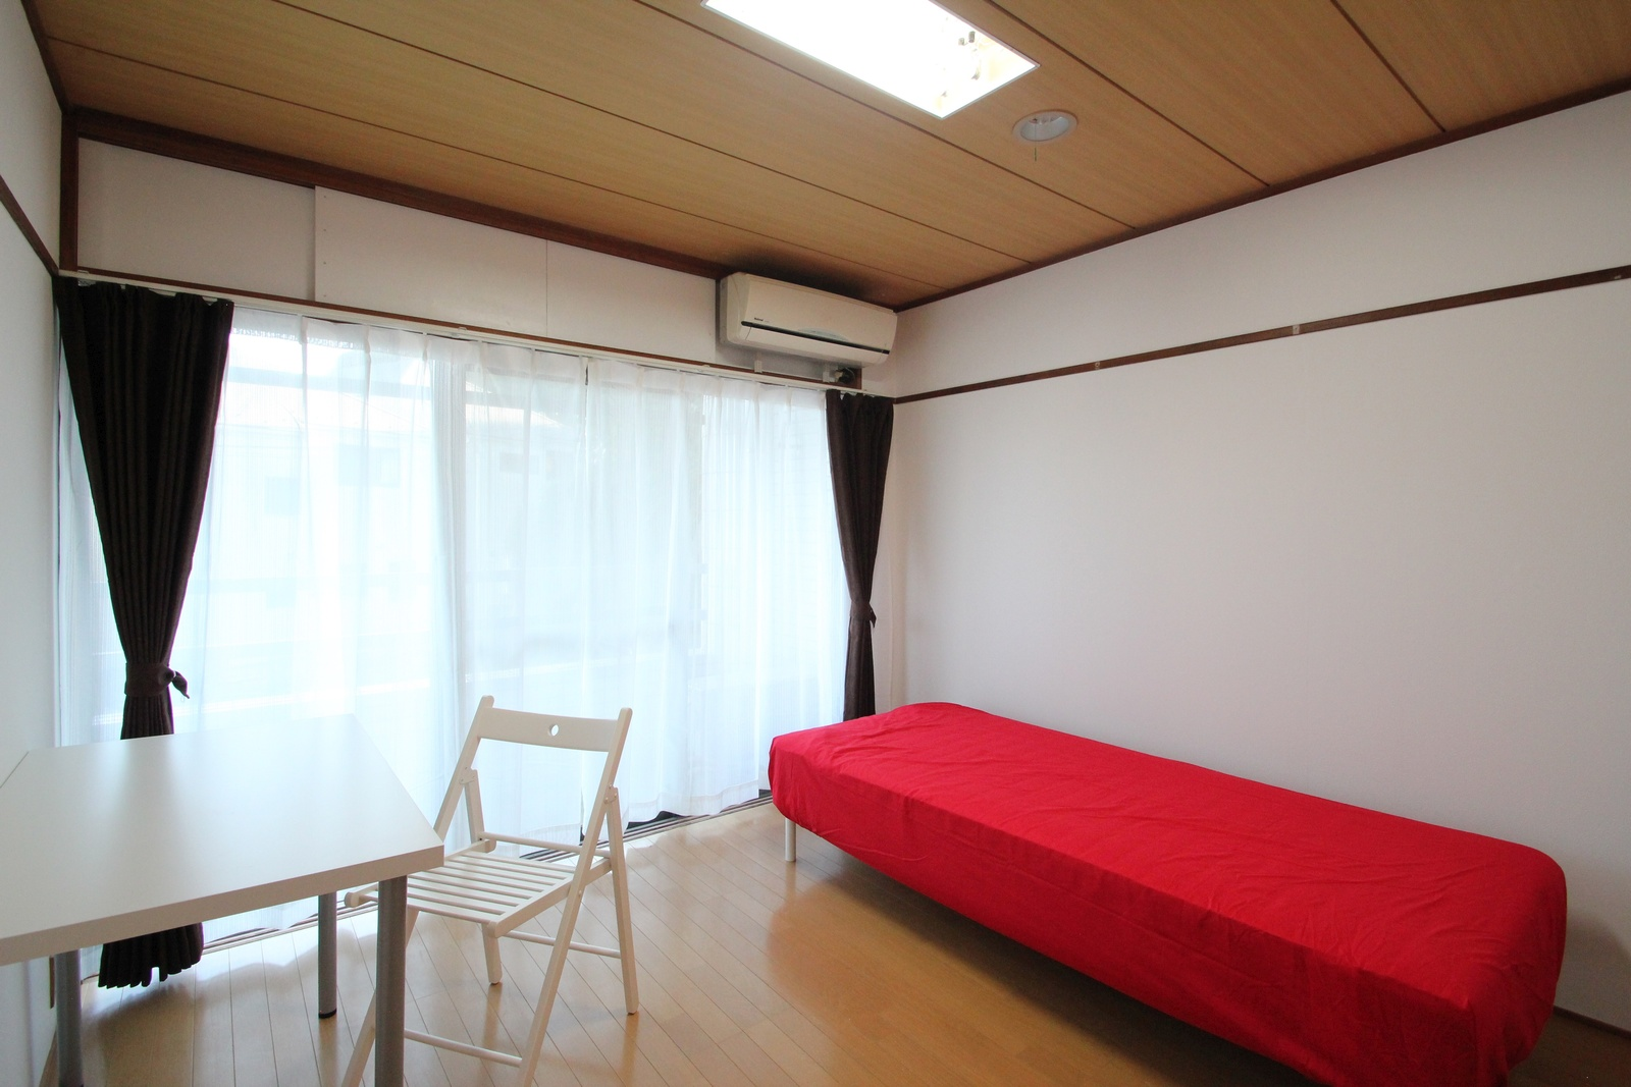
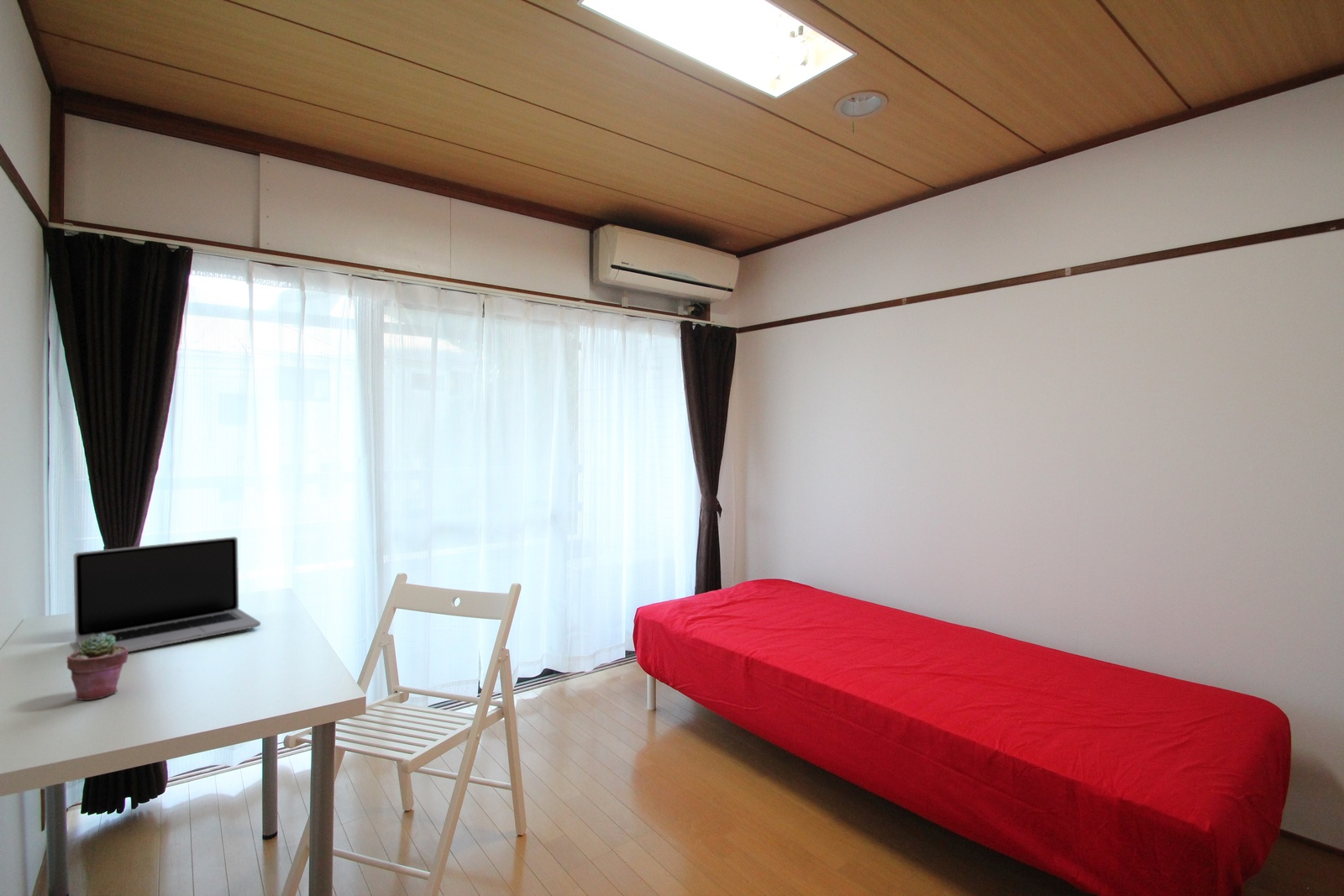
+ potted succulent (97, 664)
+ laptop (171, 591)
